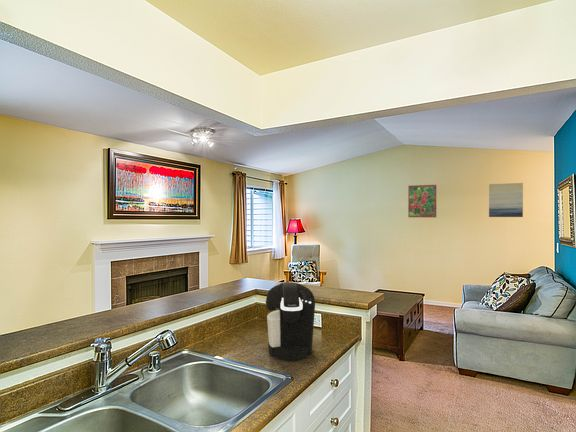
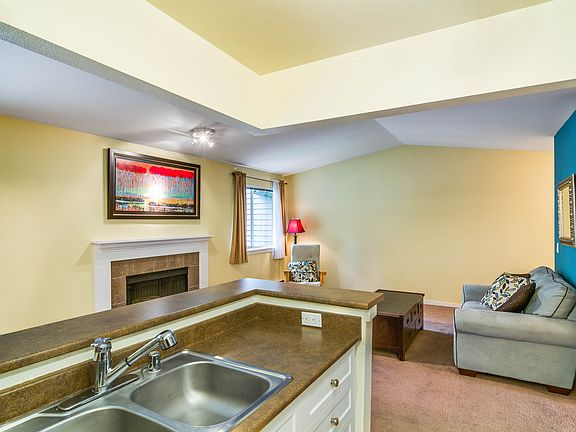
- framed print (422, 201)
- wall art (505, 200)
- coffee maker (290, 318)
